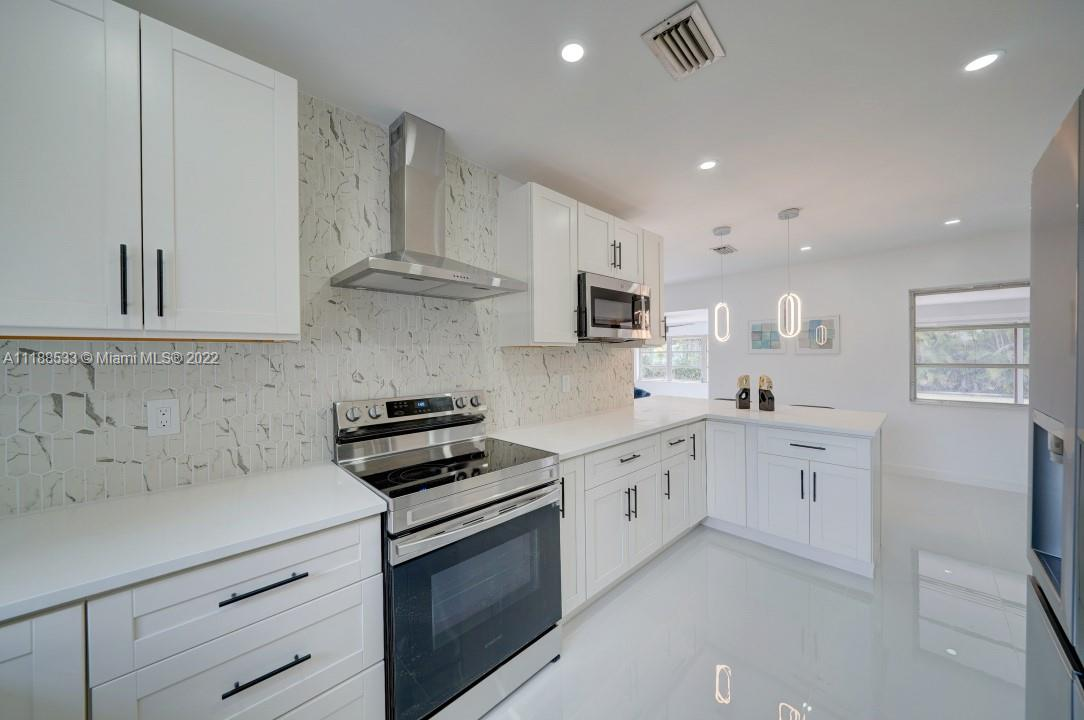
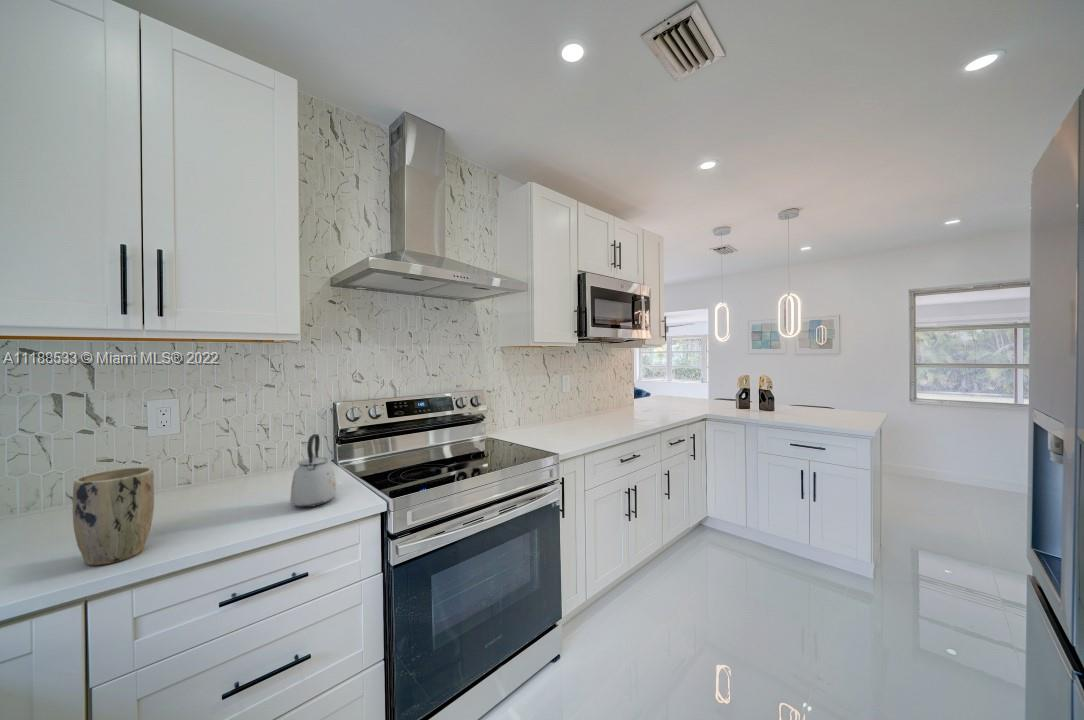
+ kettle (315, 467)
+ plant pot (115, 514)
